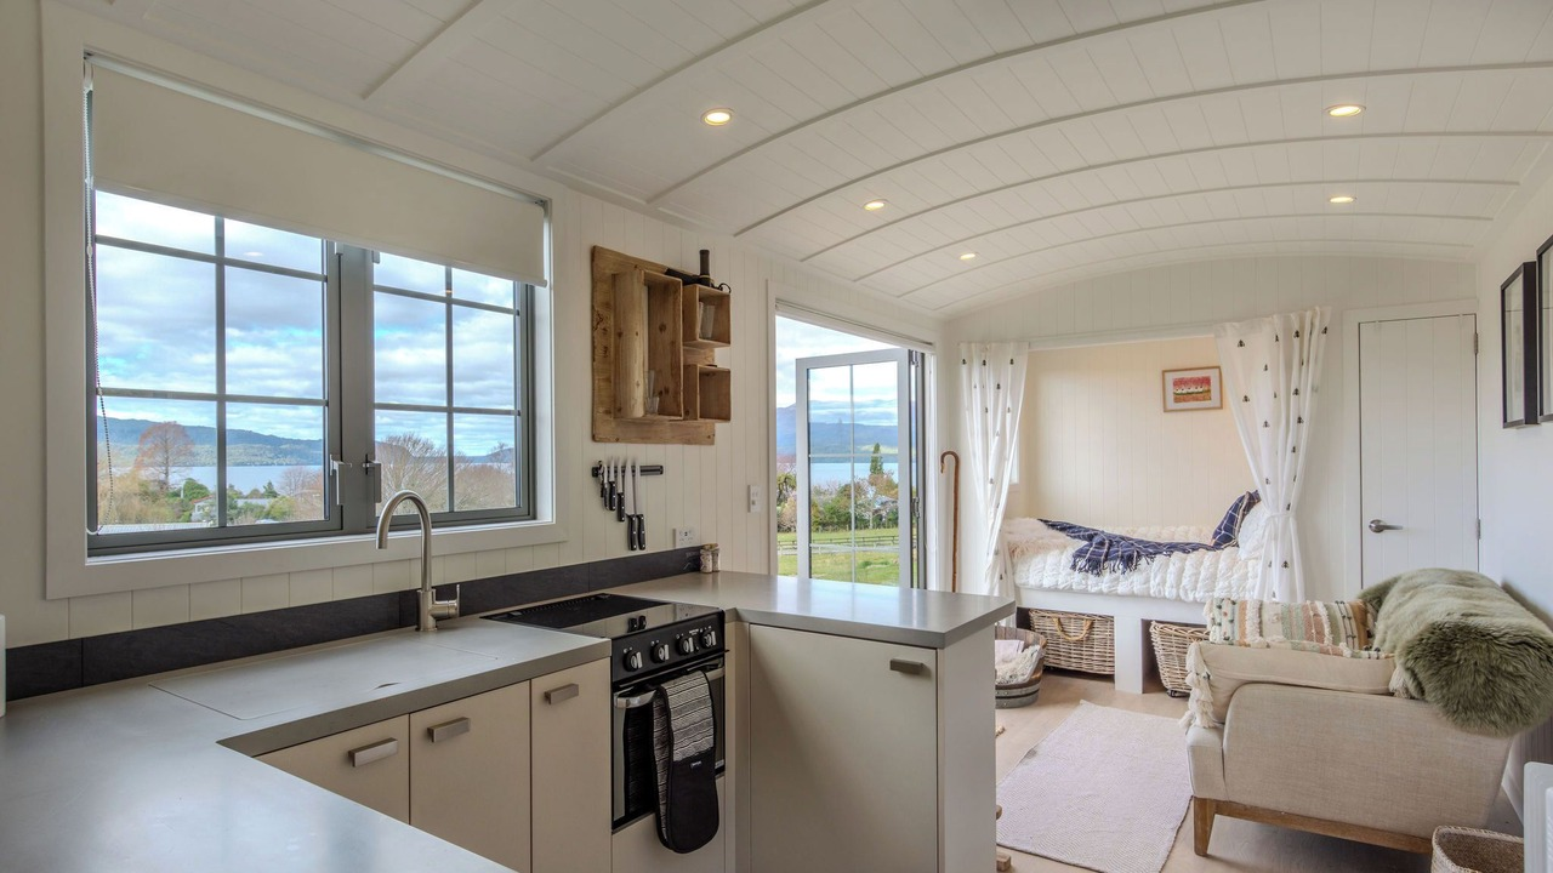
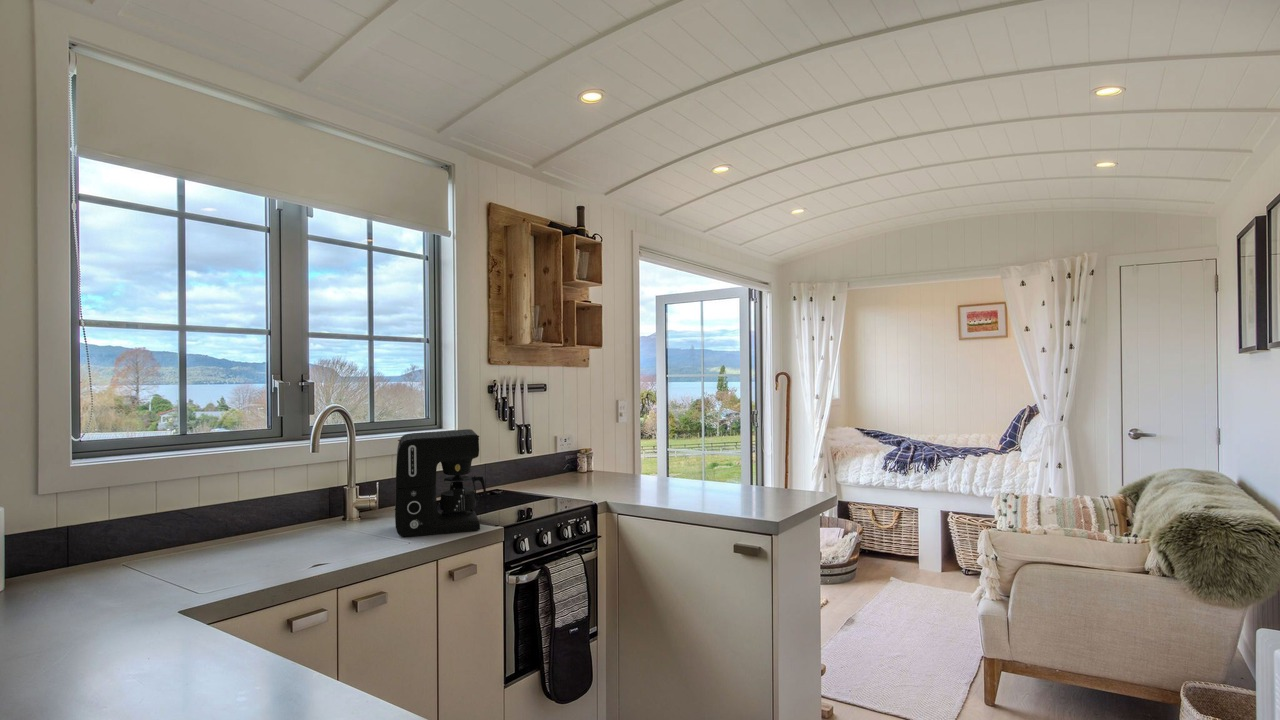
+ coffee maker (444, 480)
